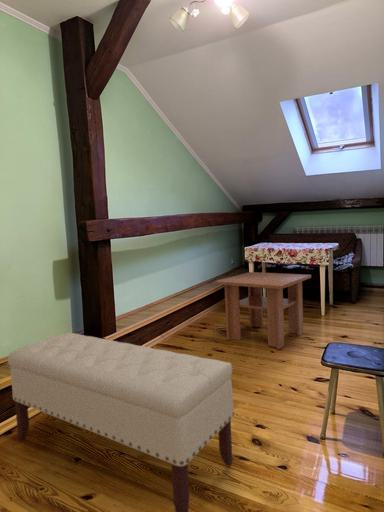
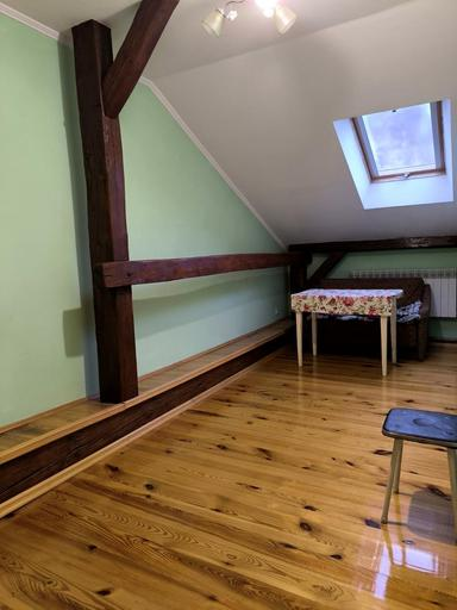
- bench (114, 403)
- coffee table (264, 307)
